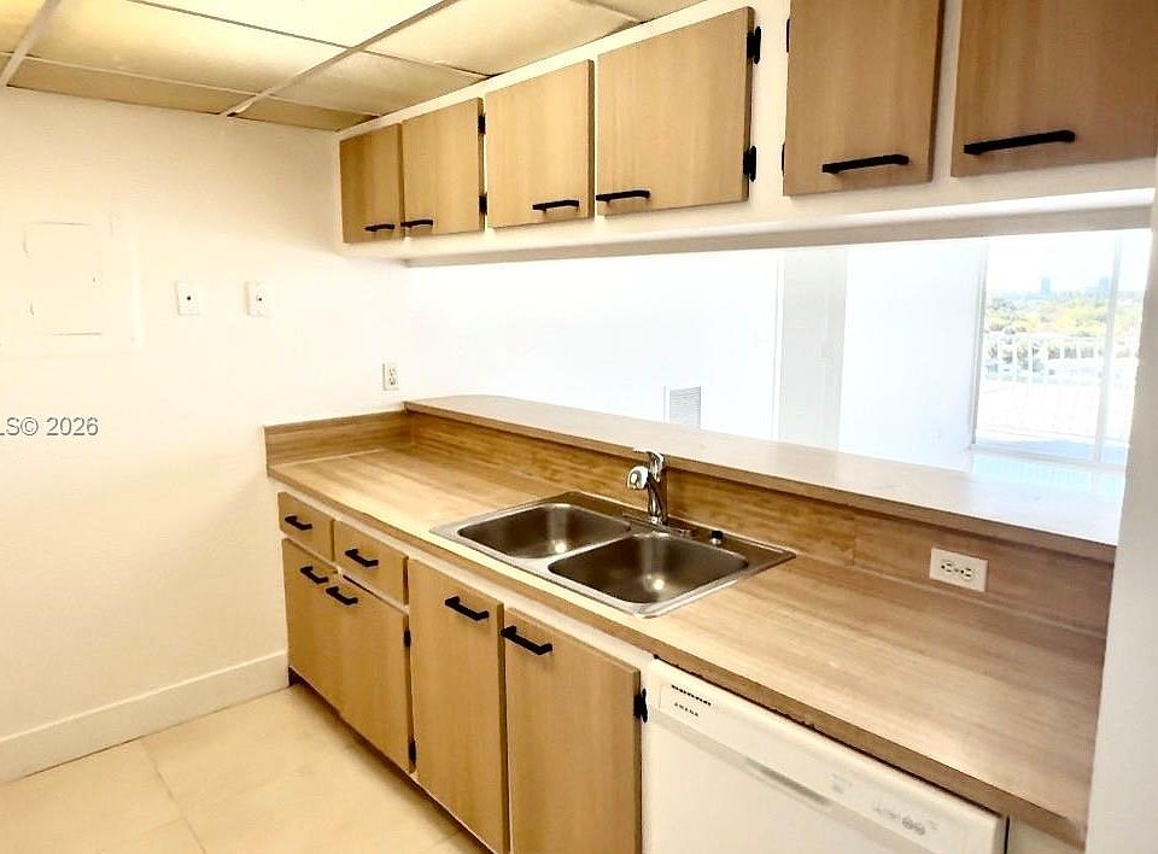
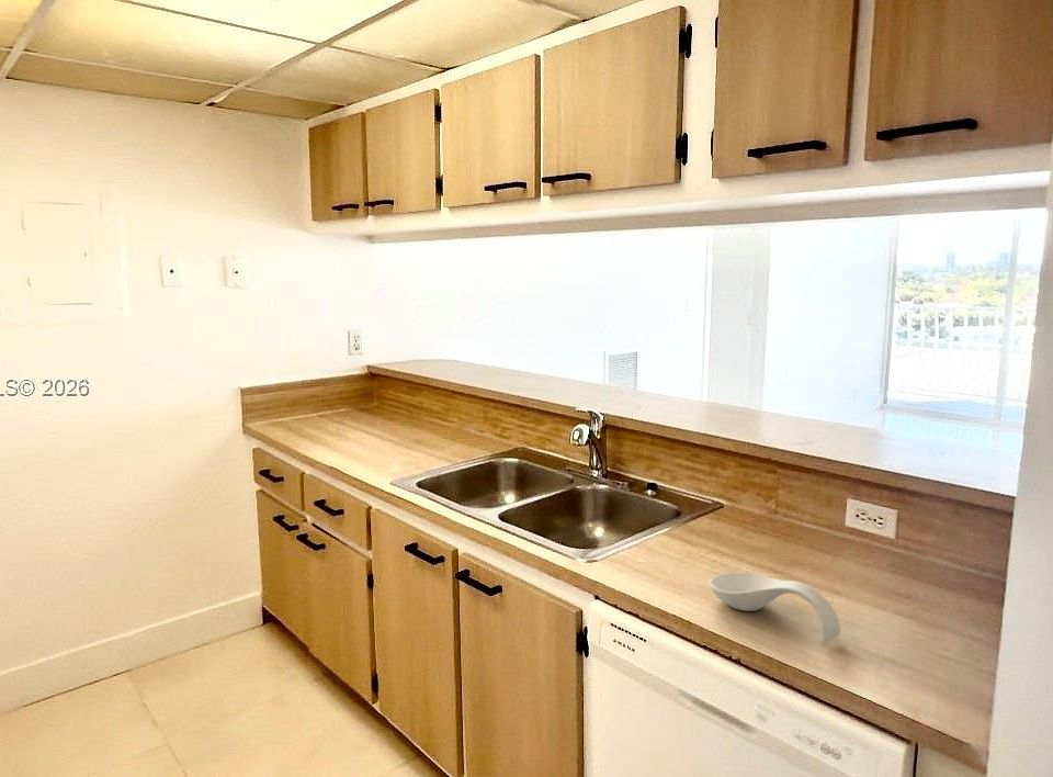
+ spoon rest (771, 595)
